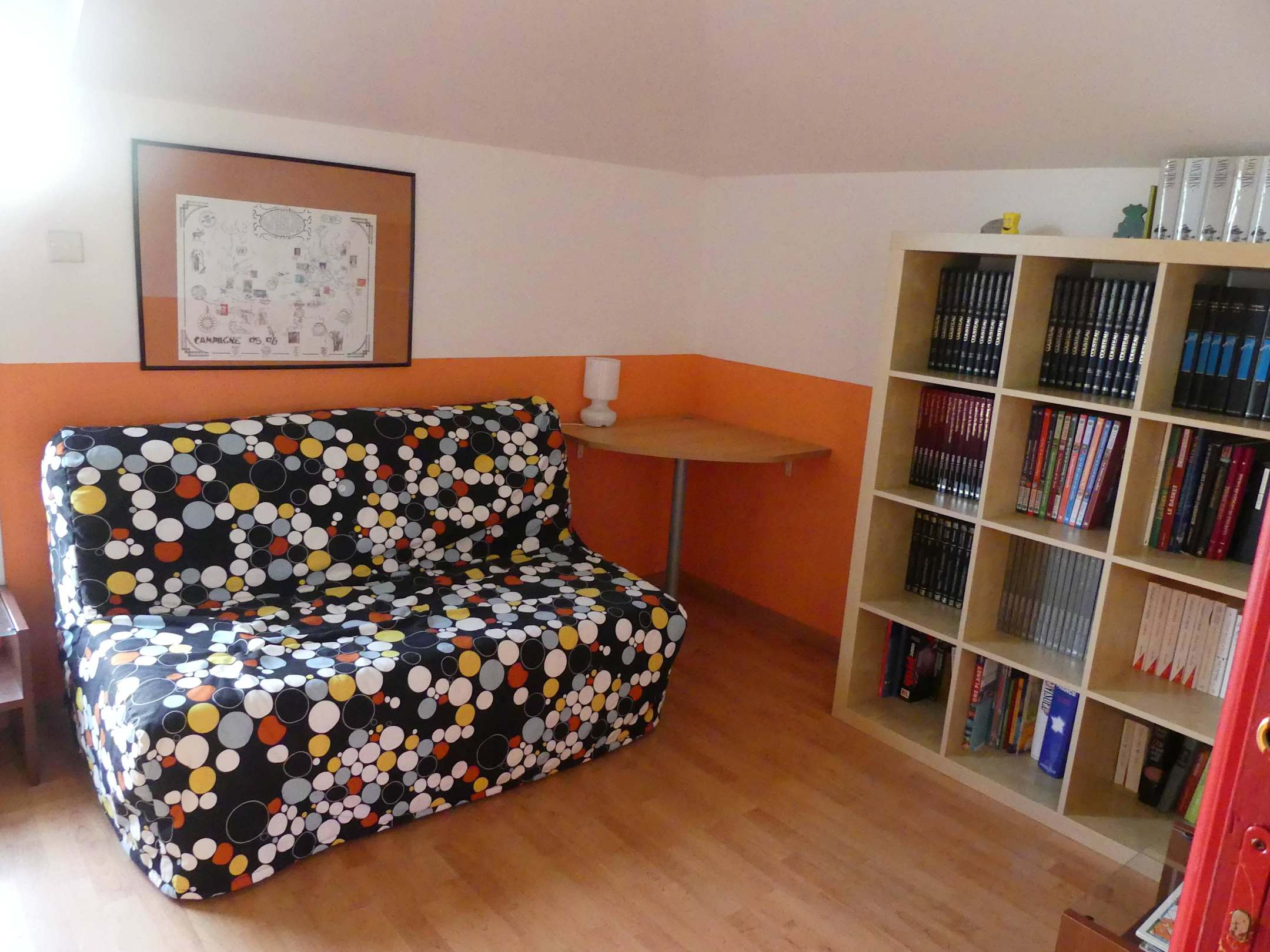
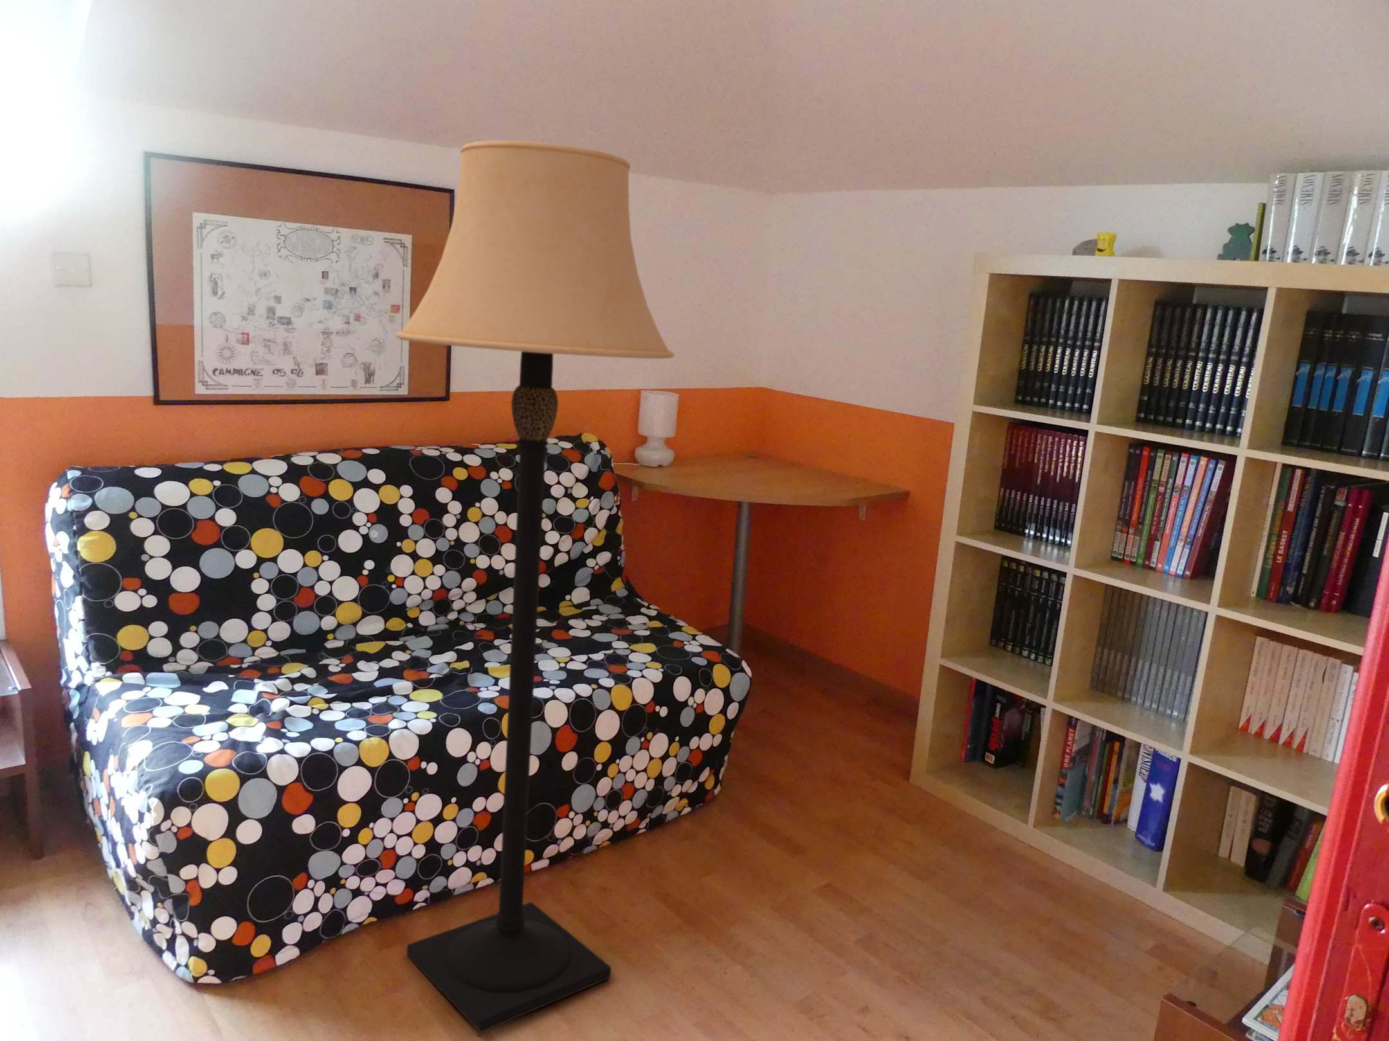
+ lamp (526, 588)
